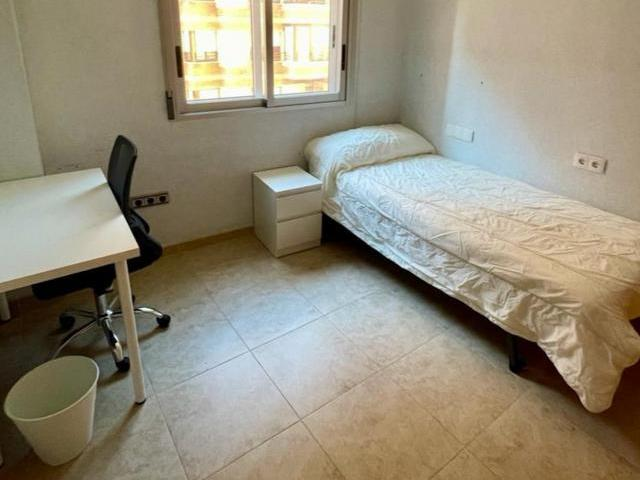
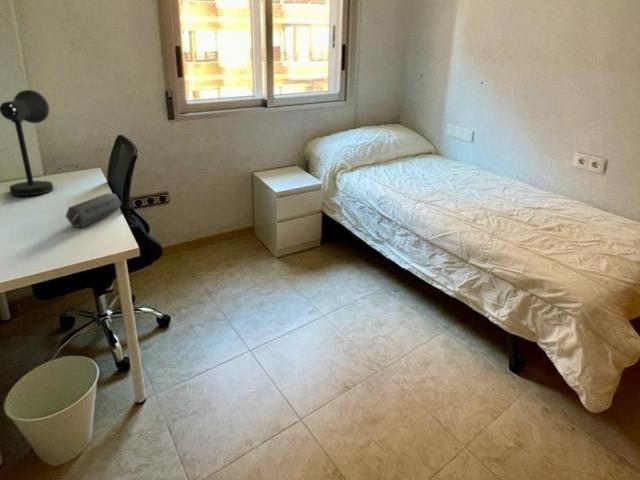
+ speaker (94, 209)
+ desk lamp (25, 143)
